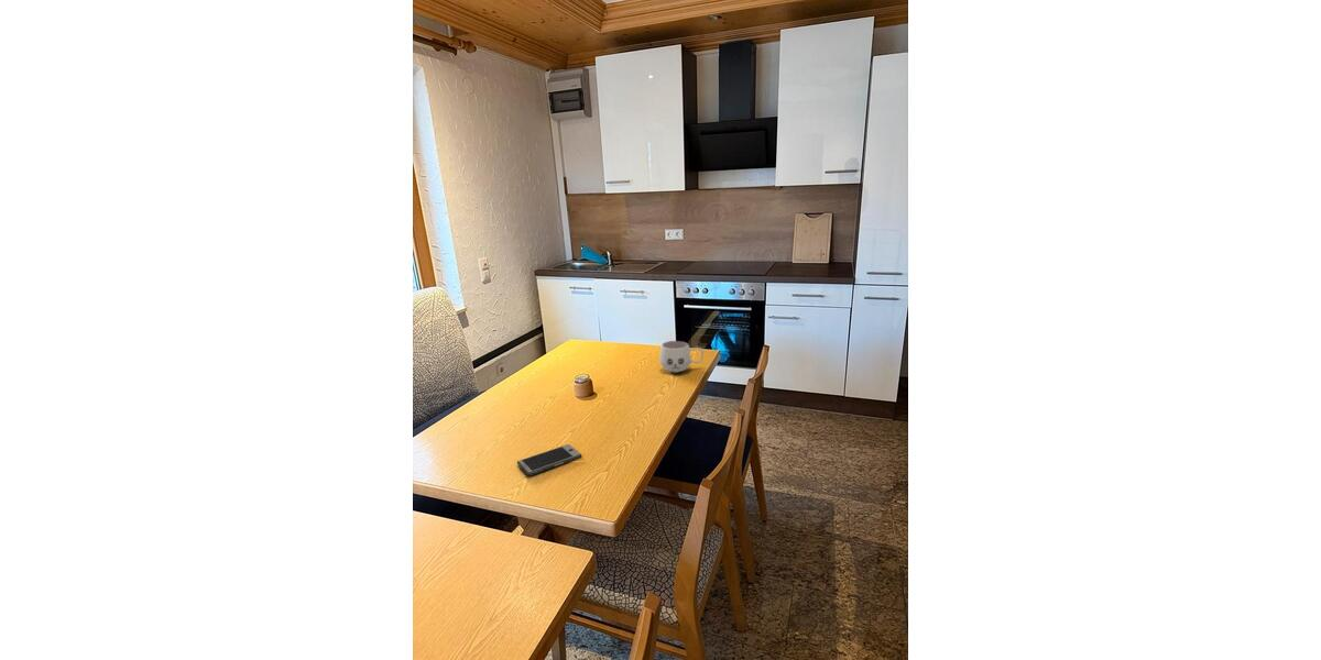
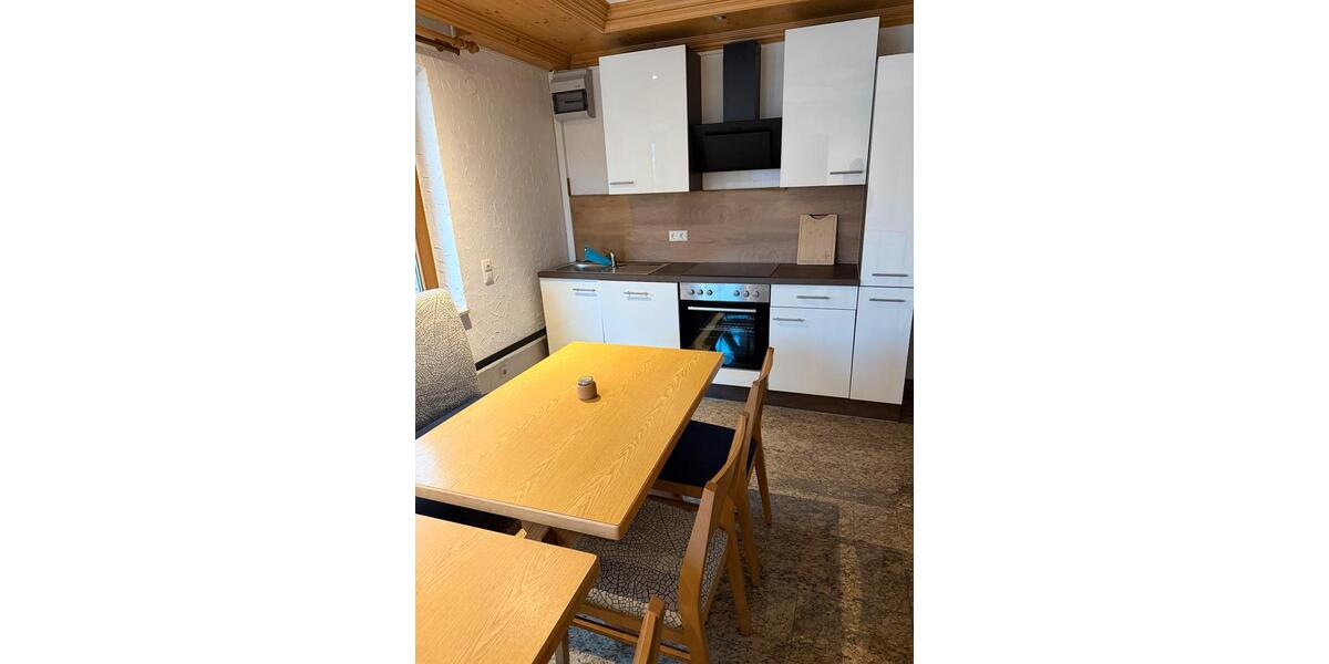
- smartphone (549, 459)
- mug (681, 356)
